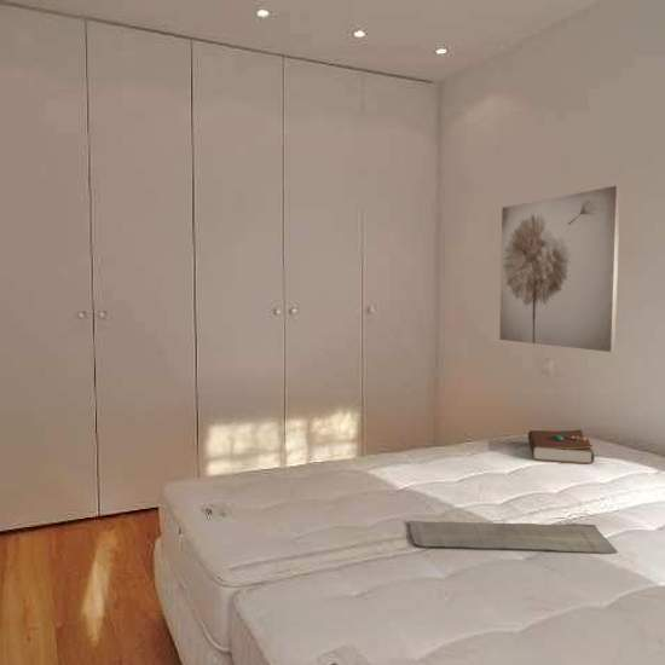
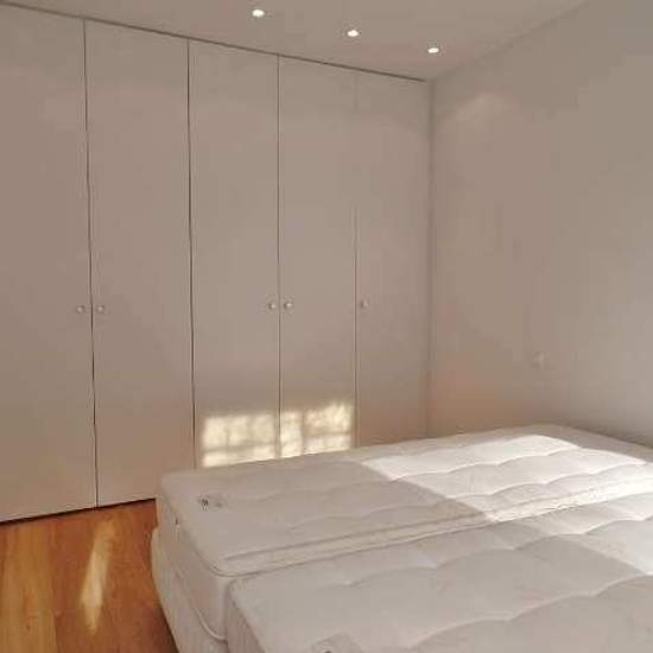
- wall art (553, 272)
- bath mat (507, 534)
- book (559, 444)
